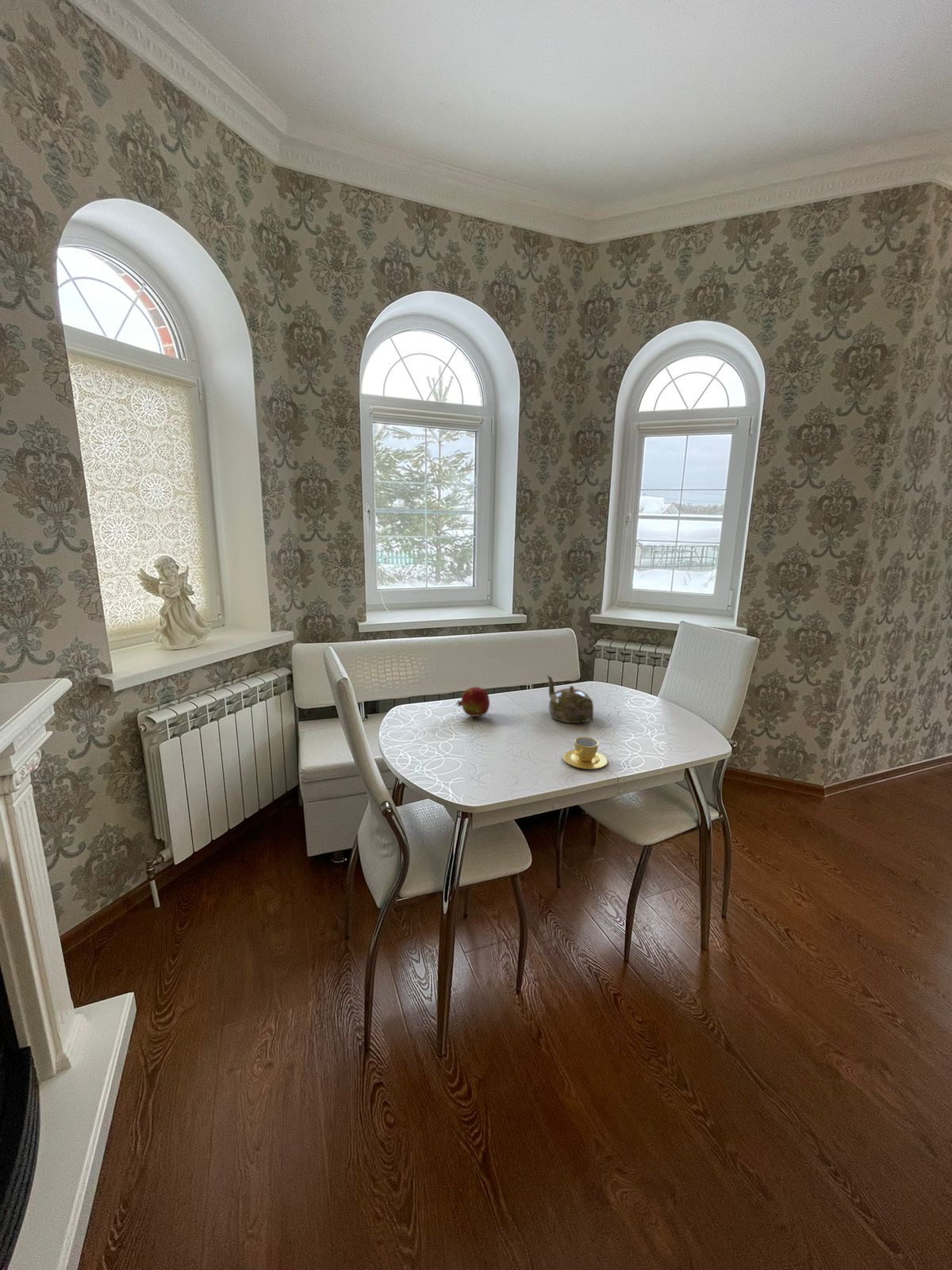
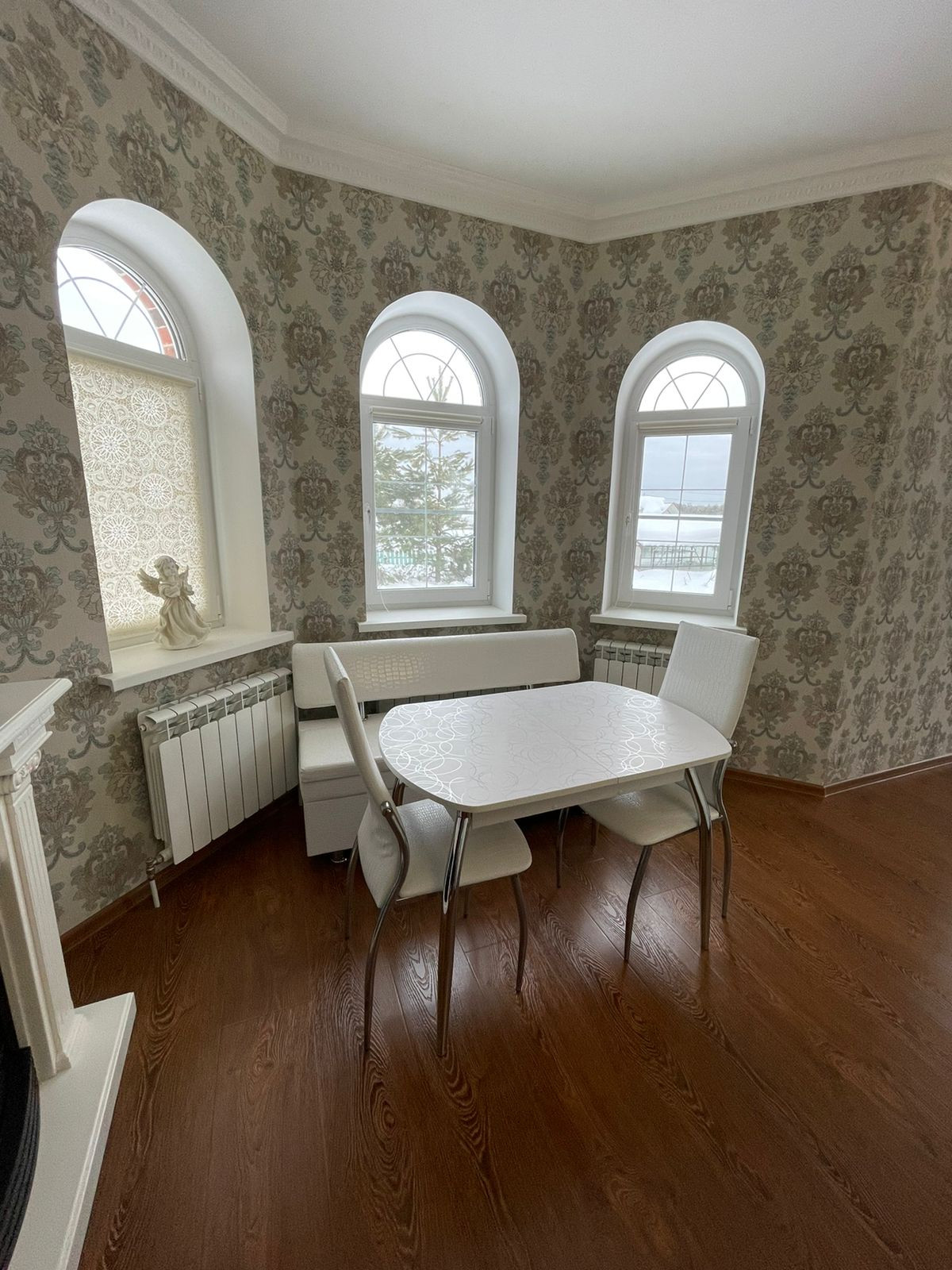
- teapot (568, 699)
- fruit (472, 702)
- cup (585, 751)
